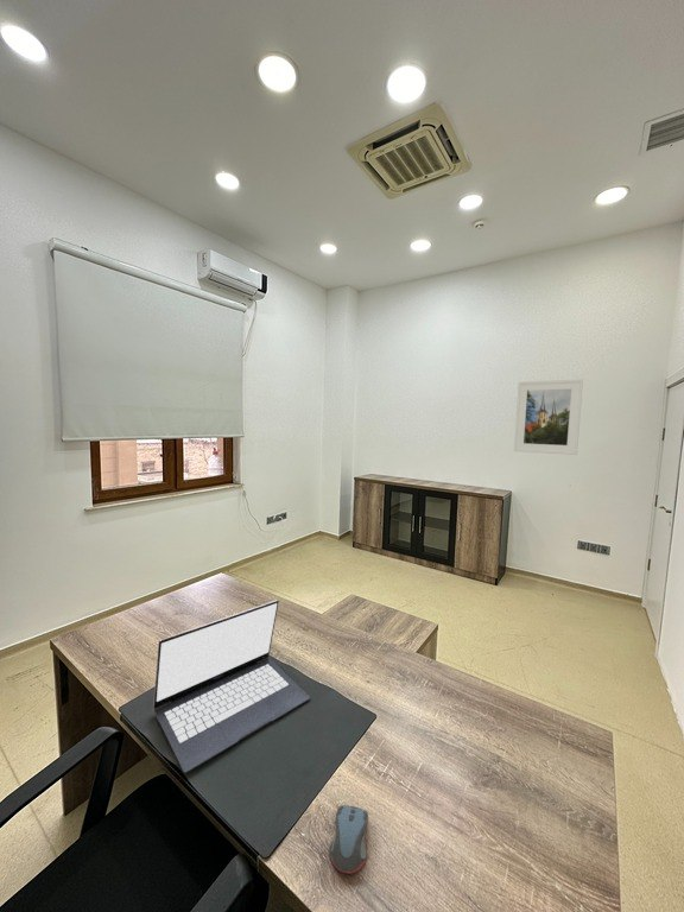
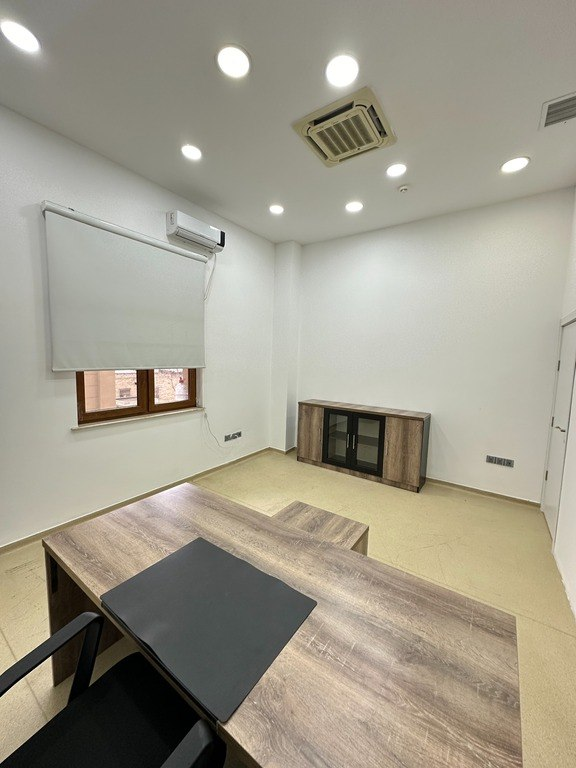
- laptop (234, 666)
- computer mouse (349, 831)
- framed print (546, 417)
